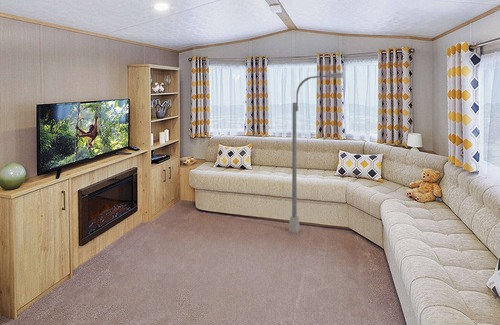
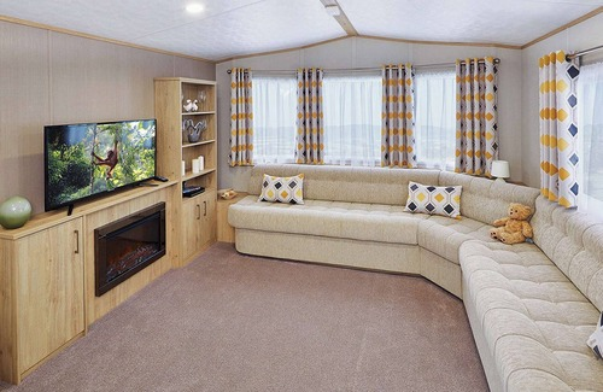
- floor lamp (295, 155)
